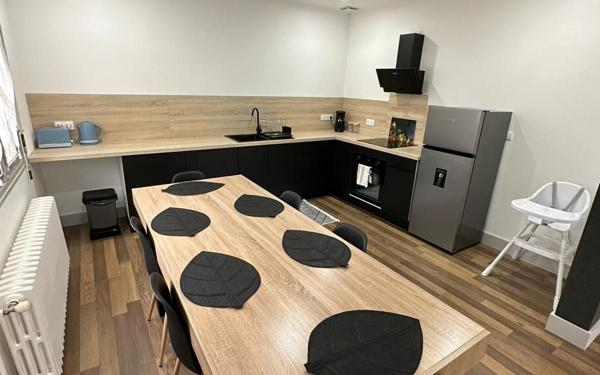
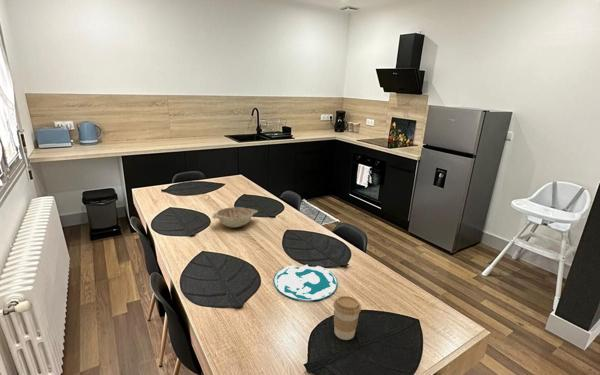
+ coffee cup (346, 316)
+ decorative bowl (235, 218)
+ plate (305, 277)
